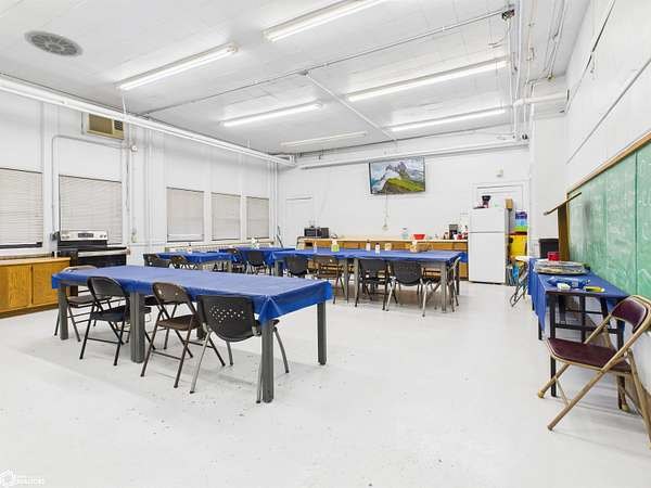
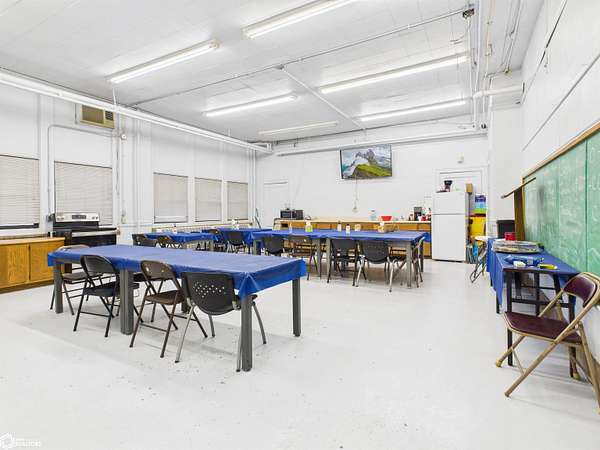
- ceiling vent (54, 46)
